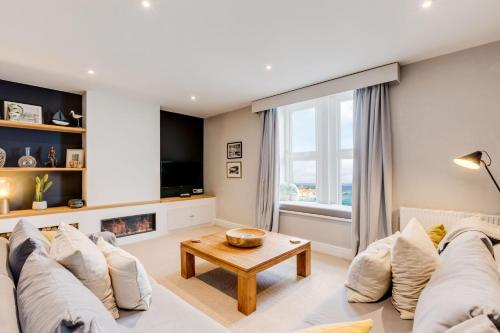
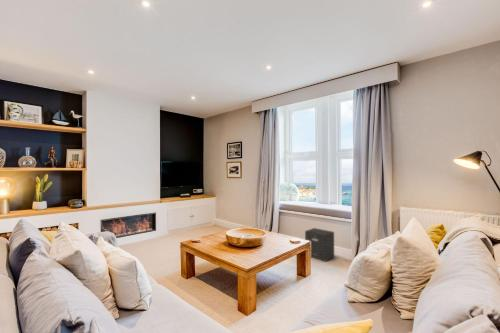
+ speaker (319, 244)
